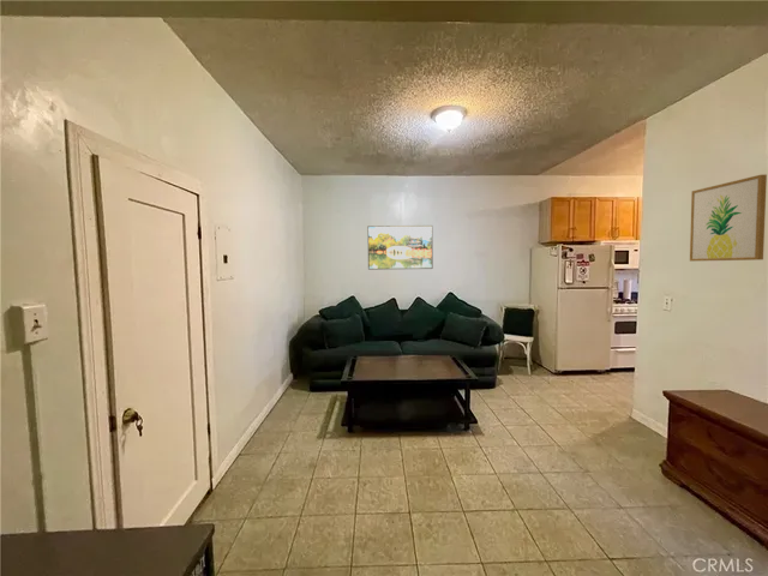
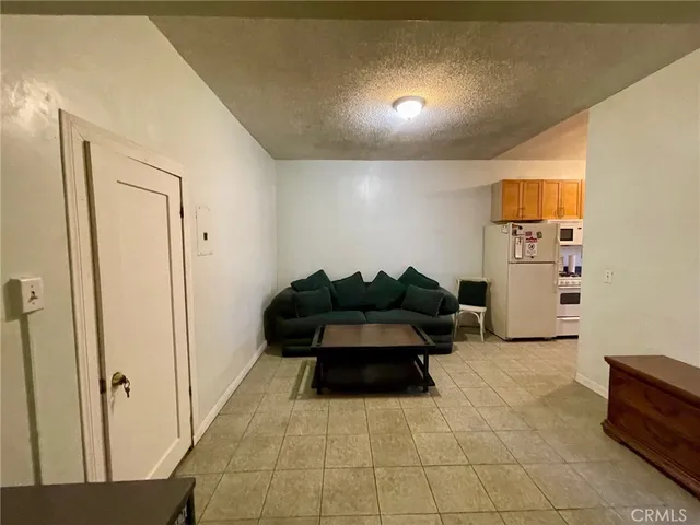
- wall art (724, 222)
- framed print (400, 247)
